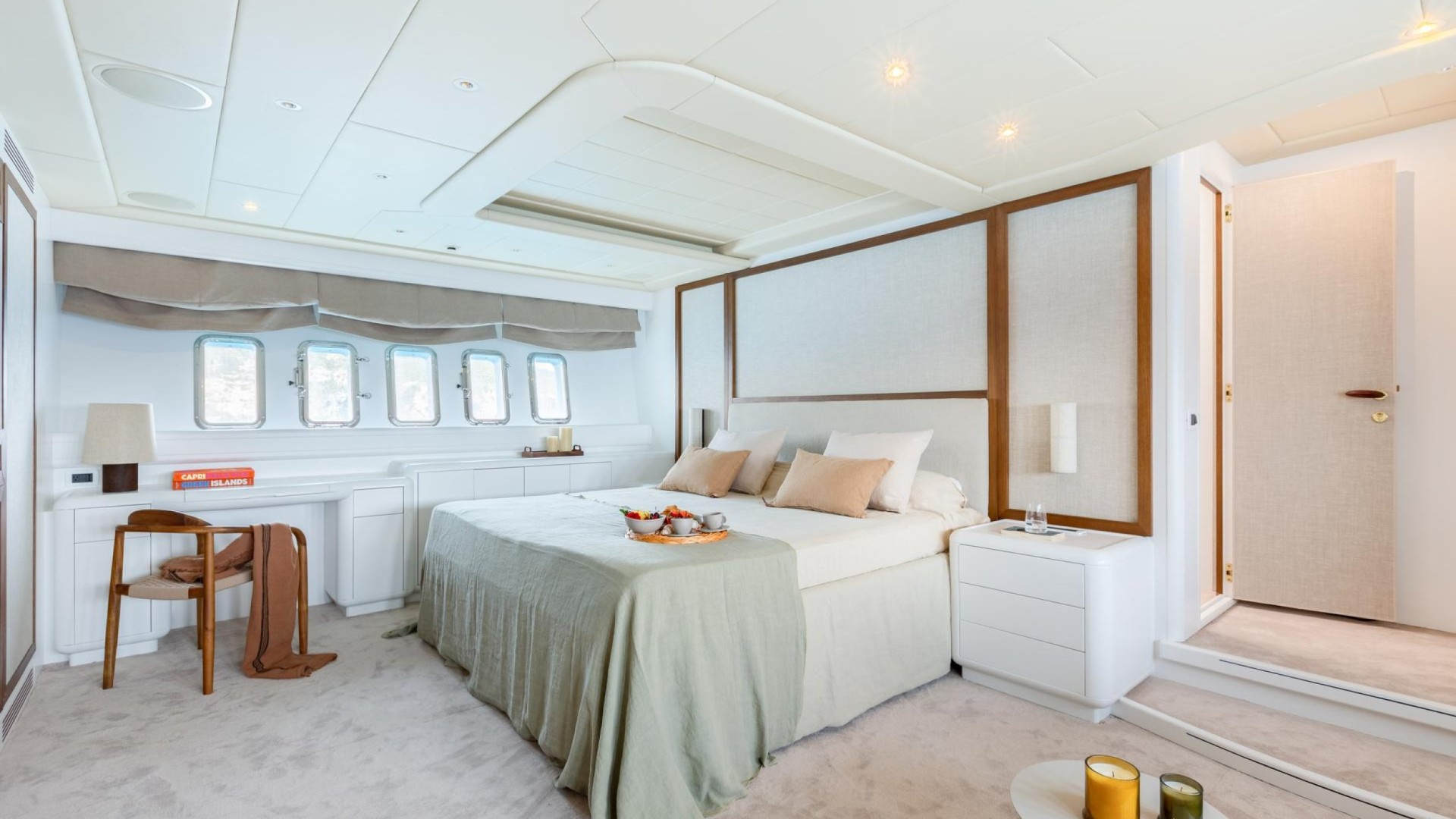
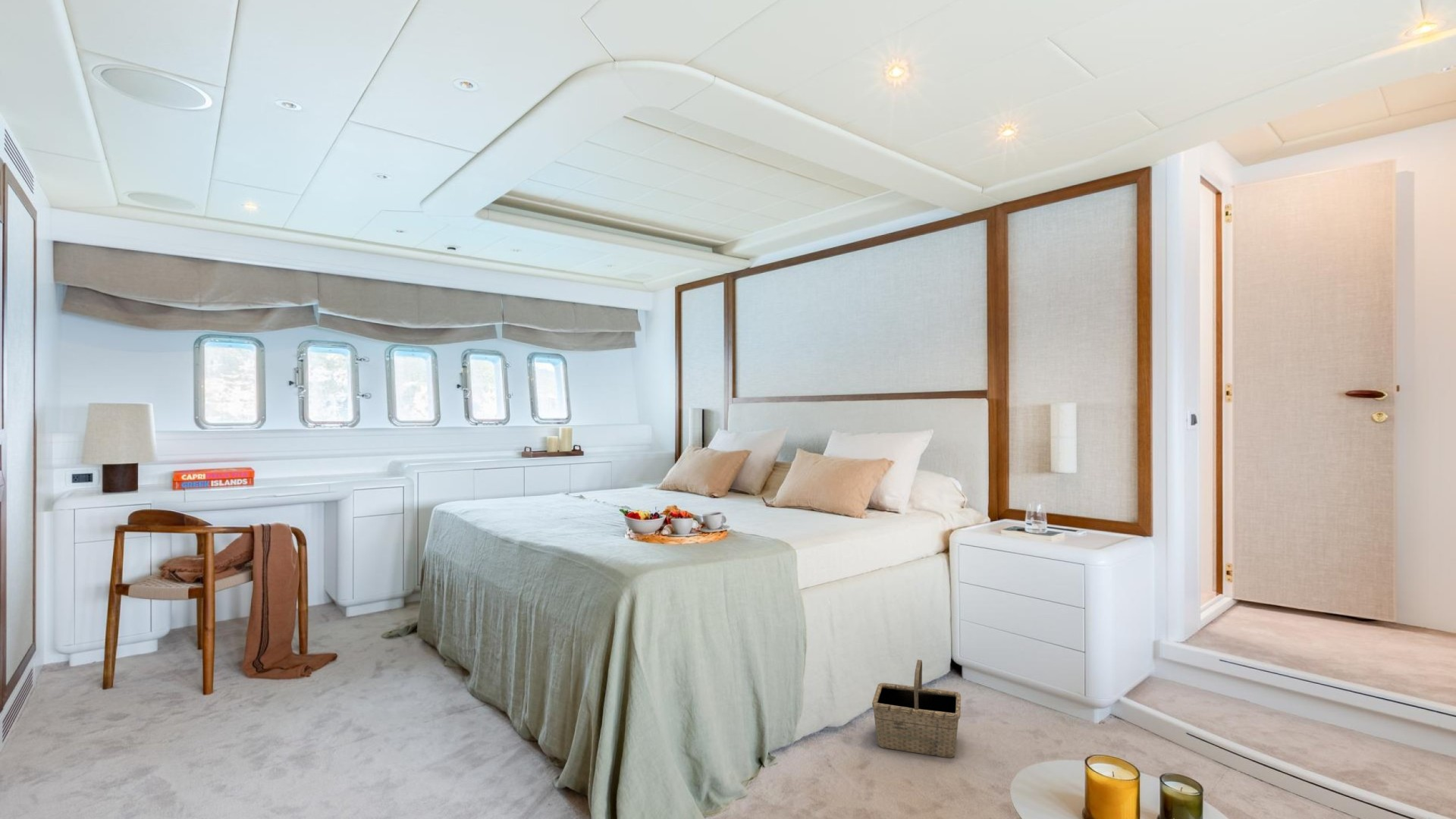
+ basket (917, 702)
